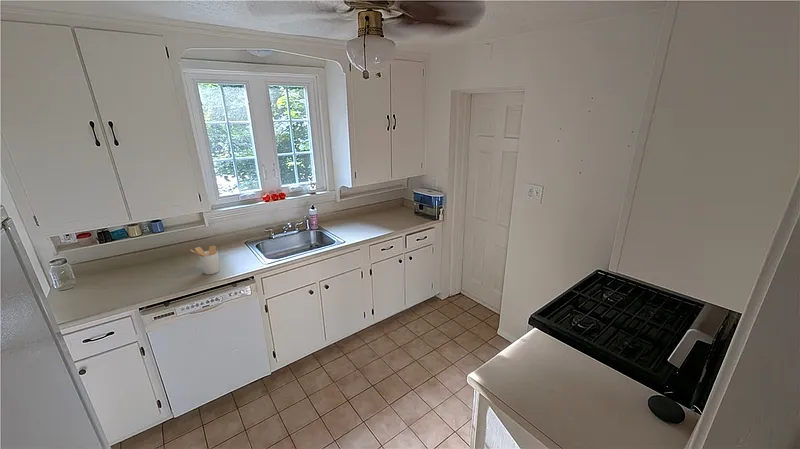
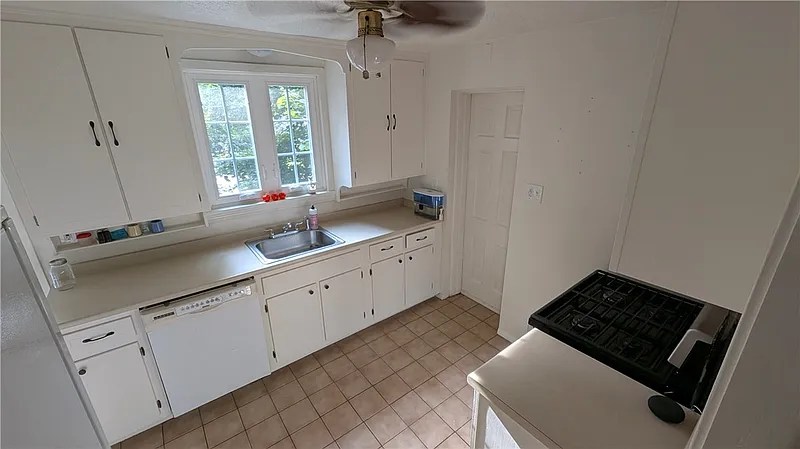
- utensil holder (205, 259)
